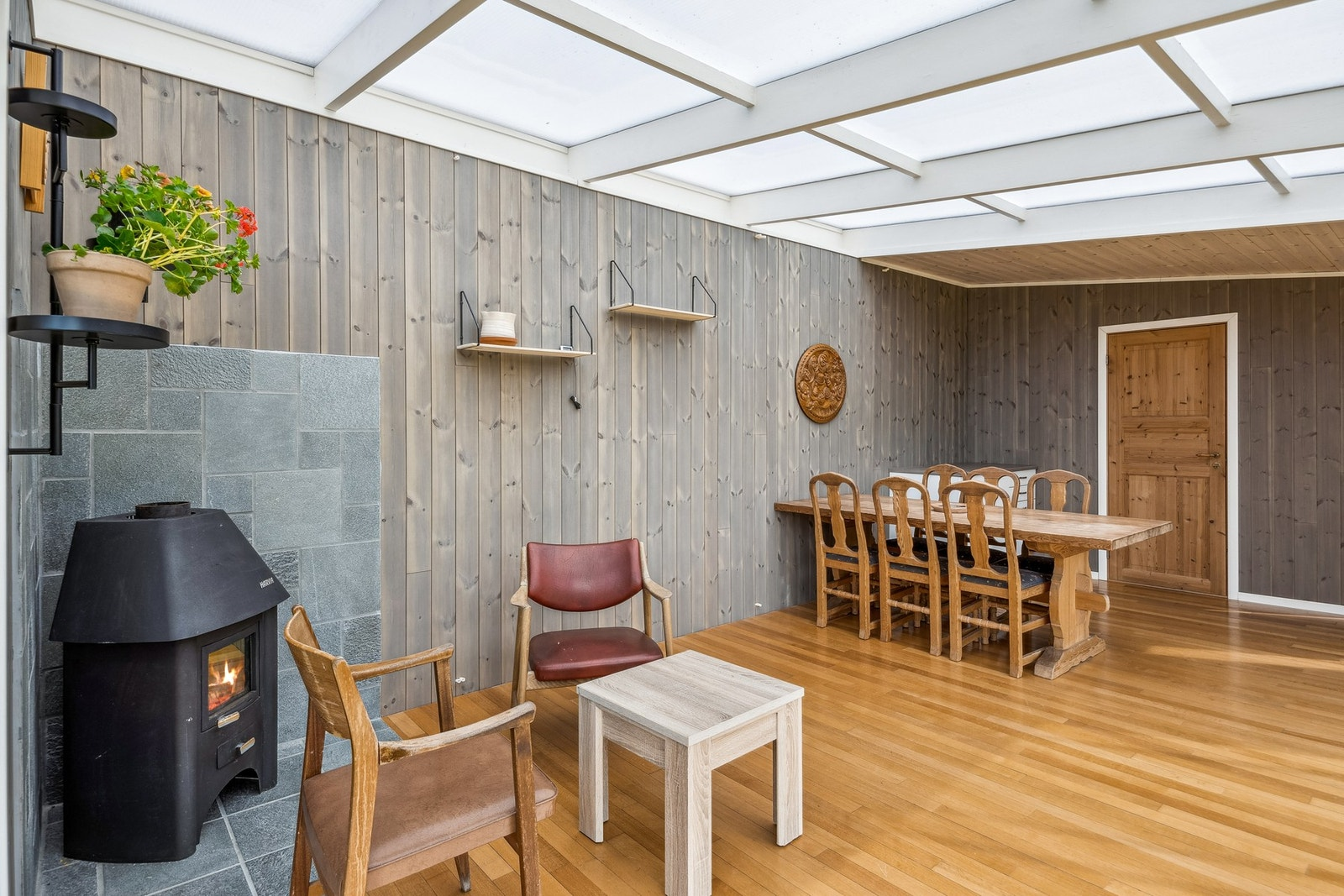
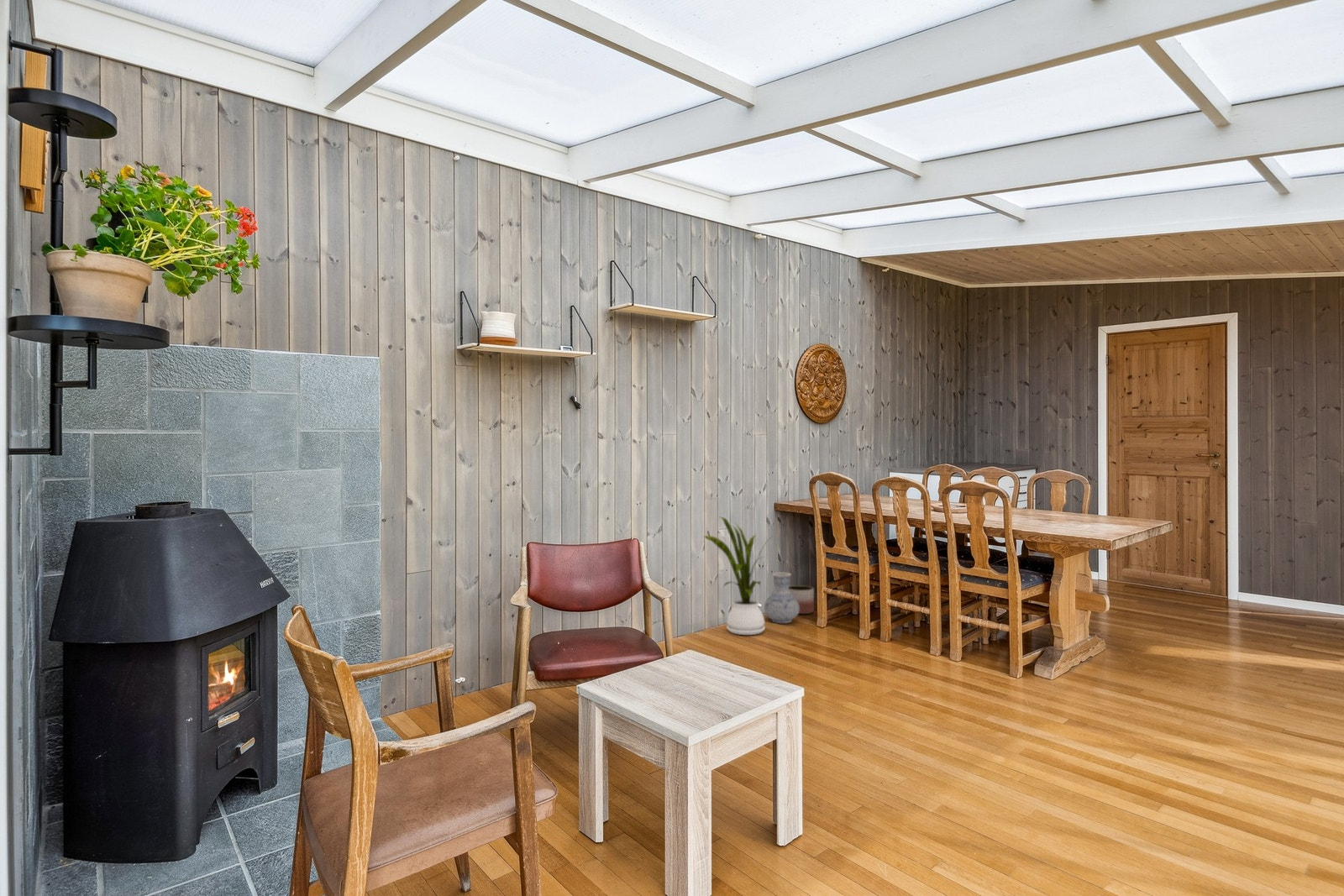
+ planter (800, 600)
+ vase (781, 597)
+ house plant (741, 573)
